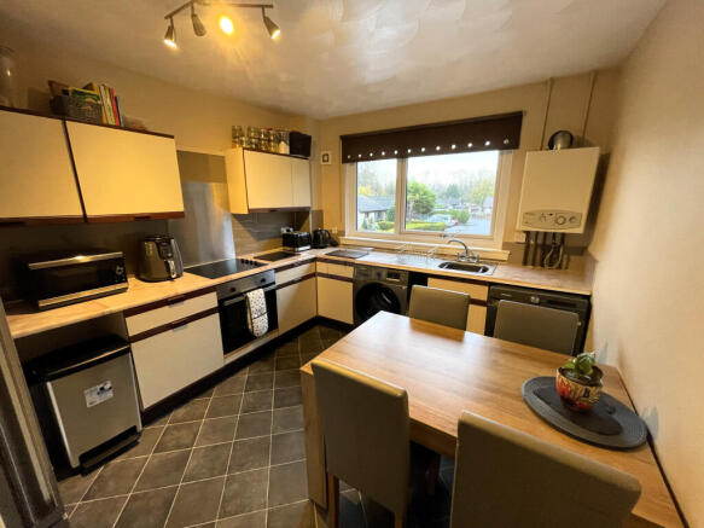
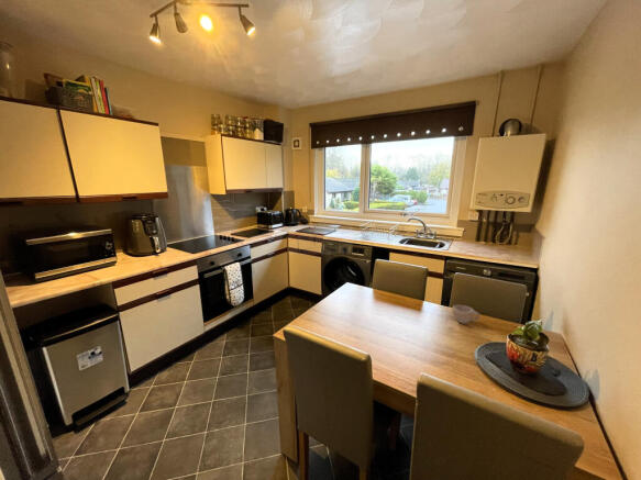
+ cup (465, 315)
